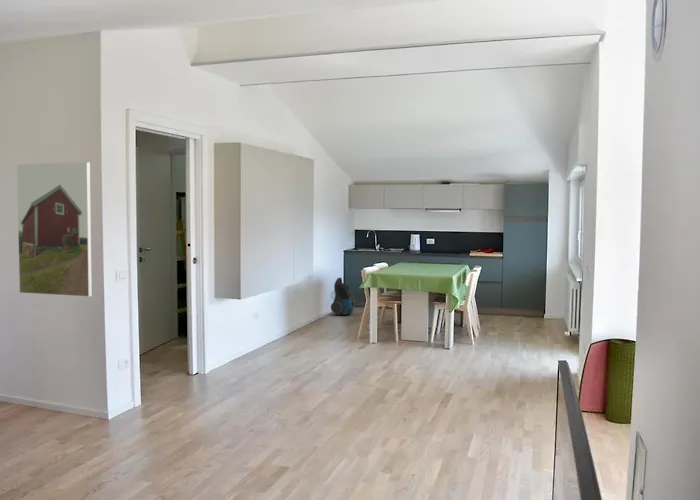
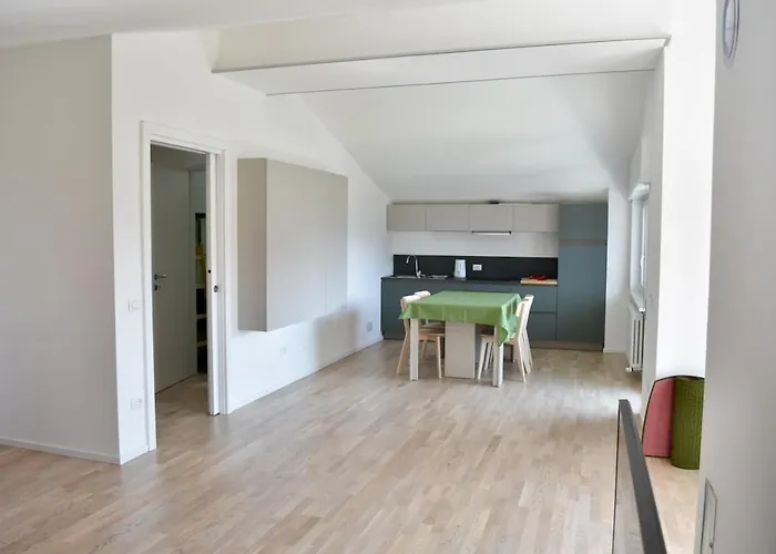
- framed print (53, 229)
- vacuum cleaner (343, 296)
